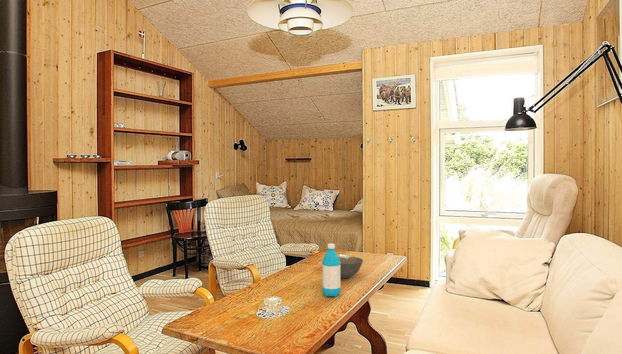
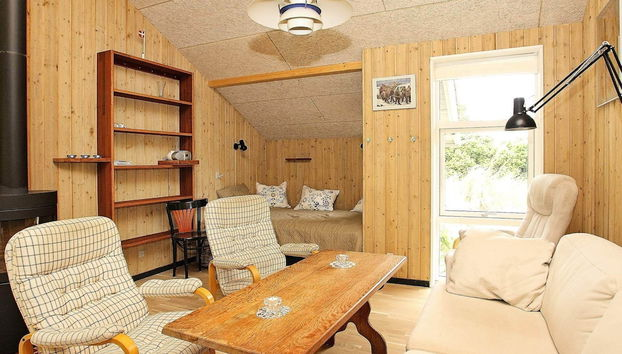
- water bottle (331, 269)
- bowl (345, 268)
